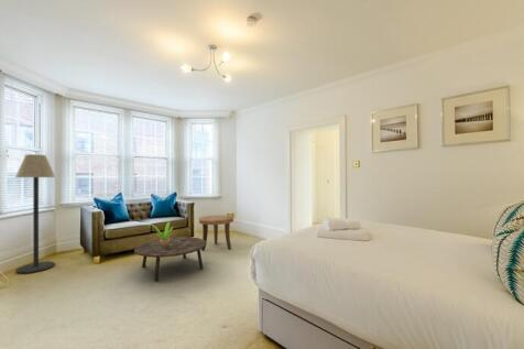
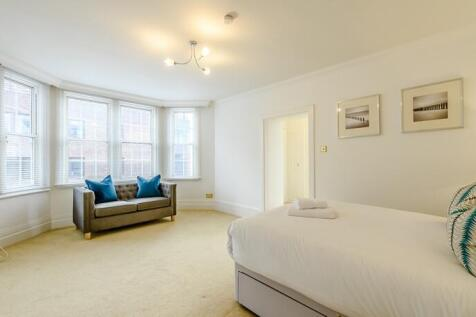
- potted plant (165, 233)
- coffee table (172, 255)
- side table (216, 232)
- floor lamp (35, 211)
